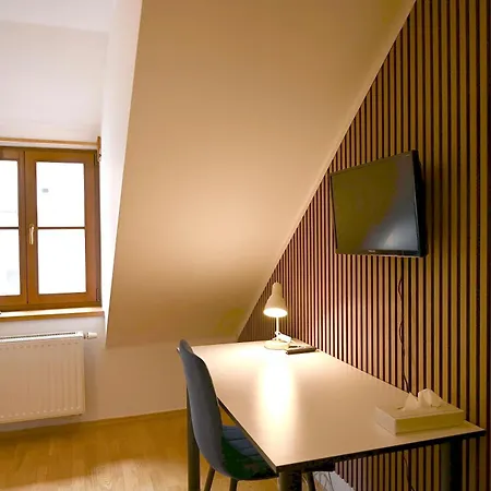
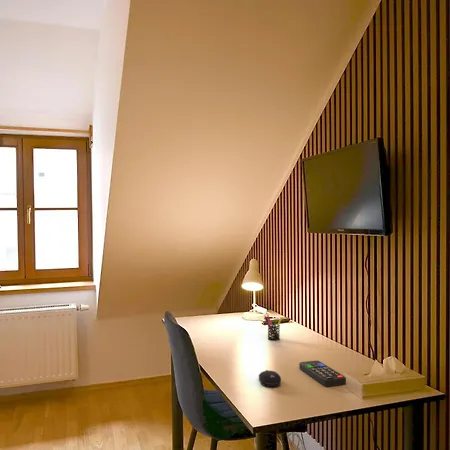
+ remote control (321, 372)
+ computer mouse (269, 376)
+ pen holder (273, 327)
